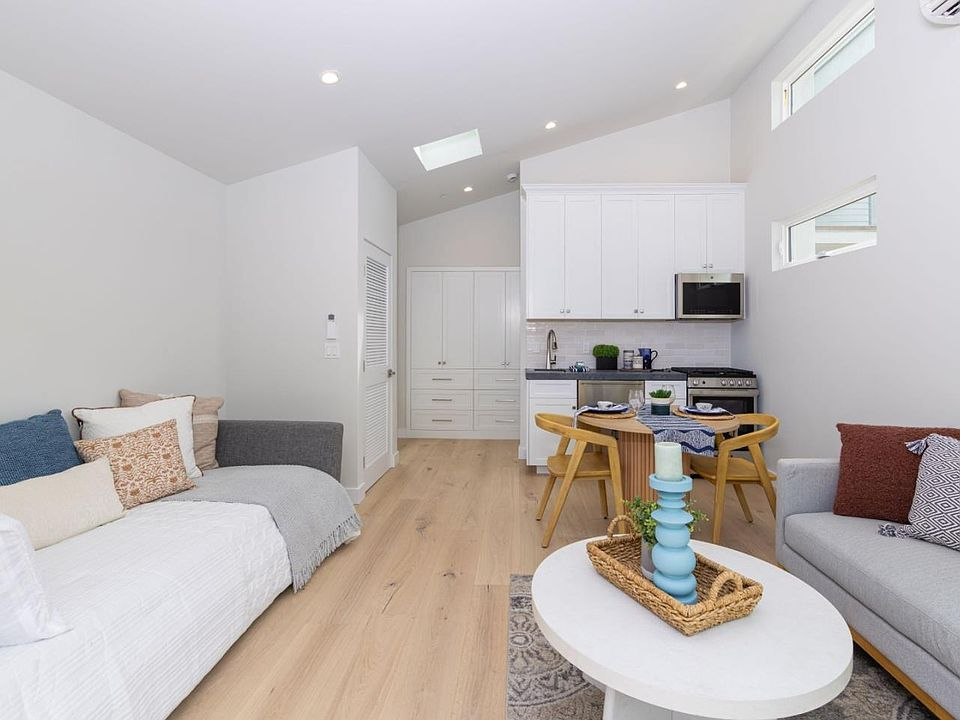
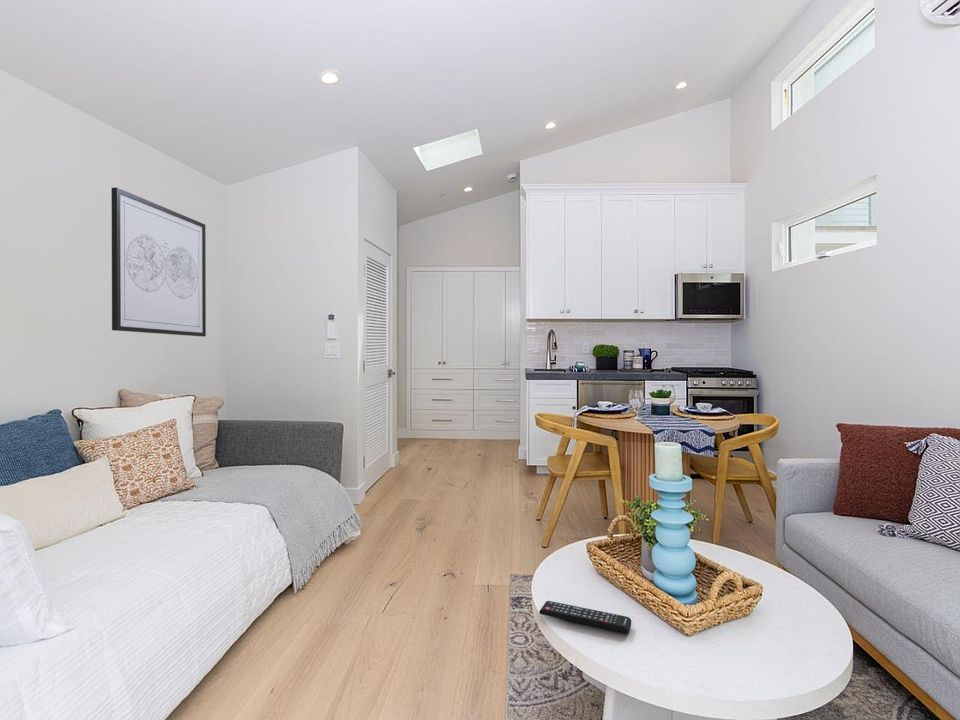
+ remote control (584, 616)
+ wall art (164, 271)
